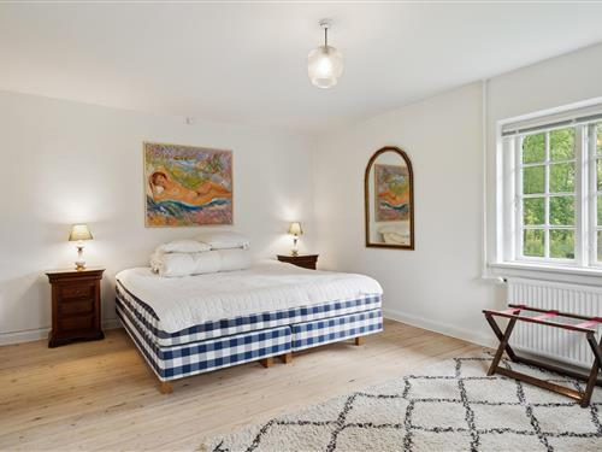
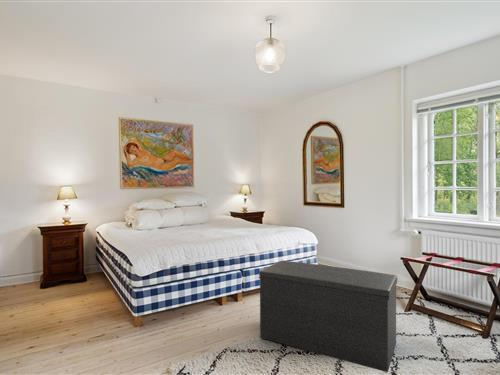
+ bench (326, 306)
